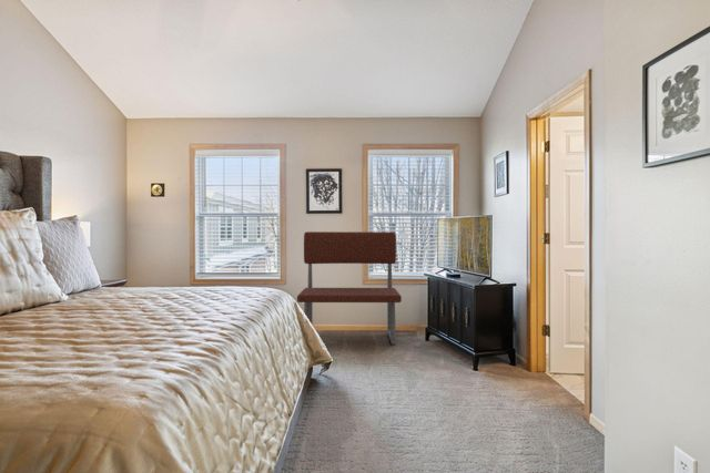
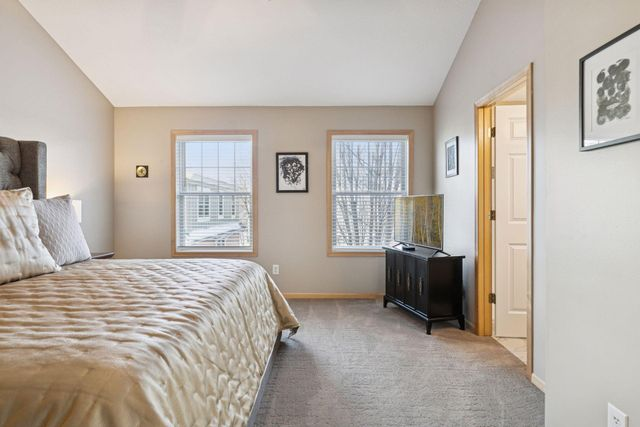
- bench (349, 288)
